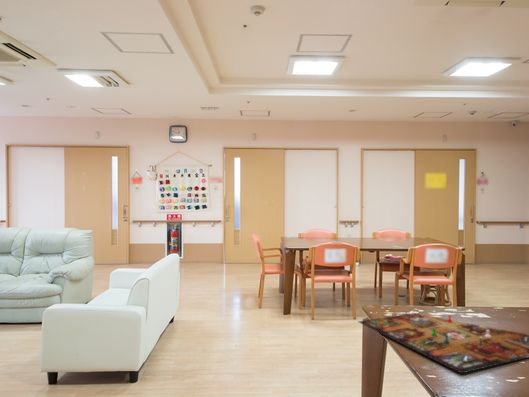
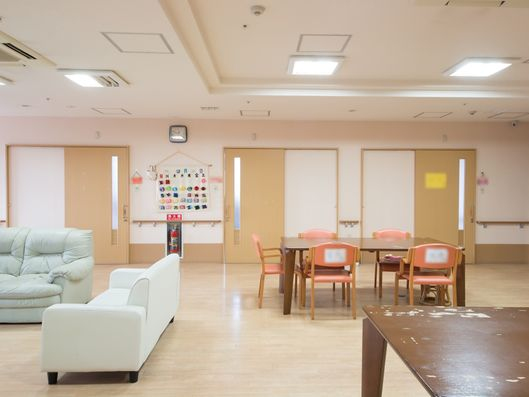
- gameboard (452, 329)
